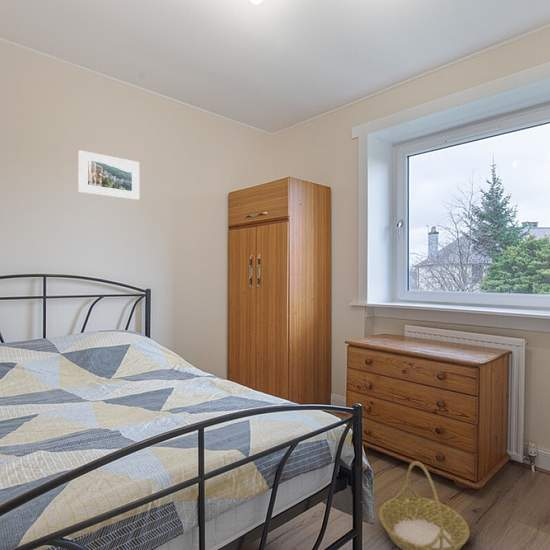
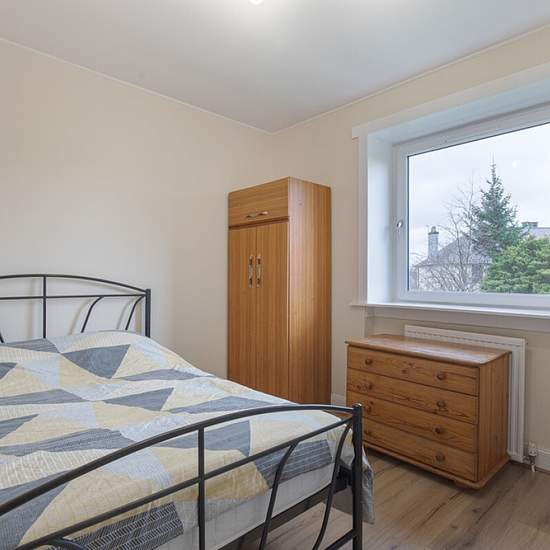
- basket (422, 501)
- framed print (110, 176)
